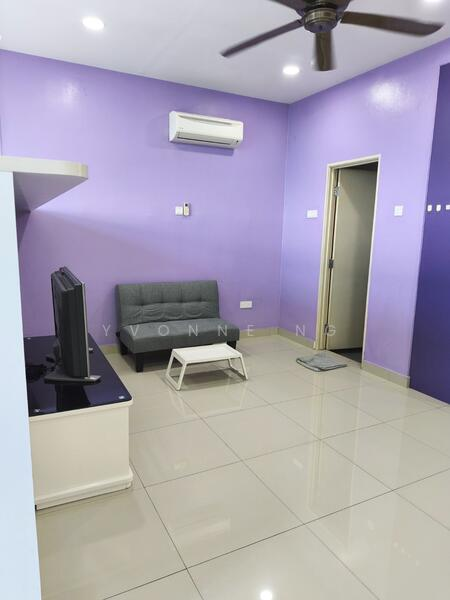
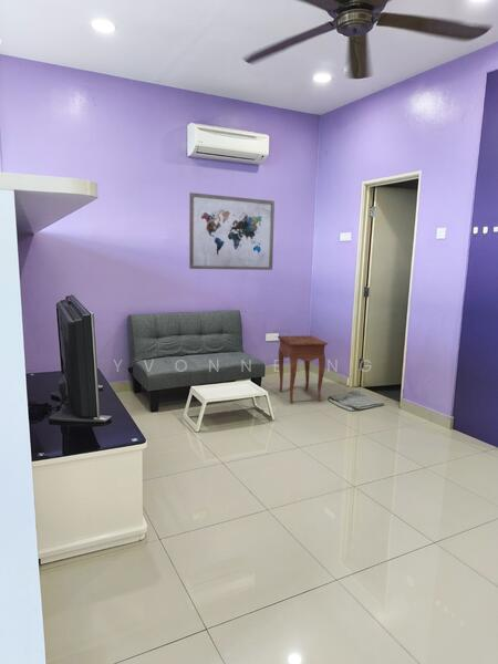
+ side table (295, 367)
+ wall art (234, 234)
